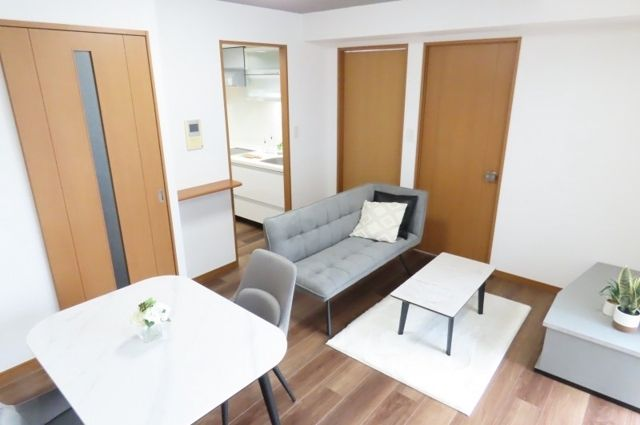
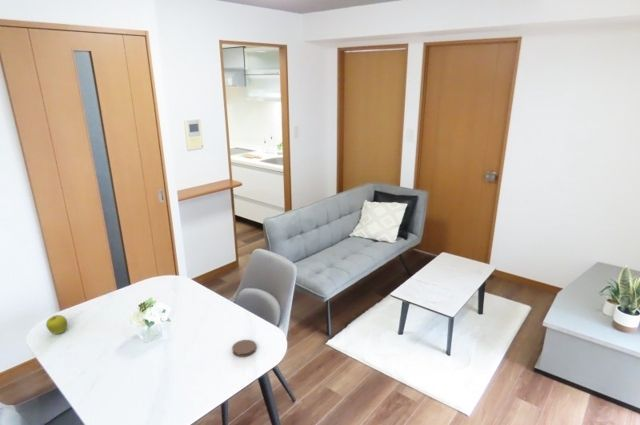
+ coaster (244, 347)
+ fruit (56, 324)
